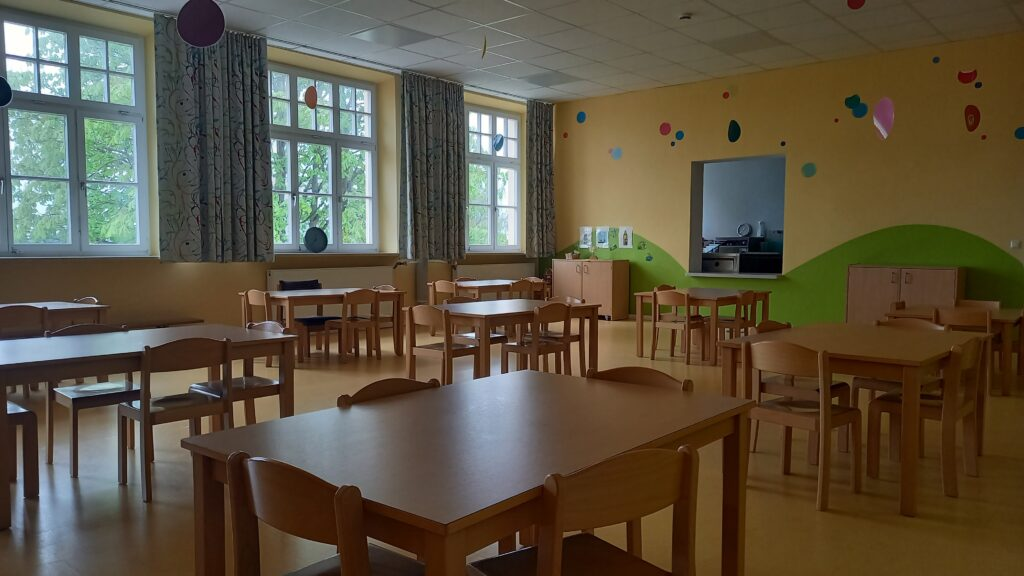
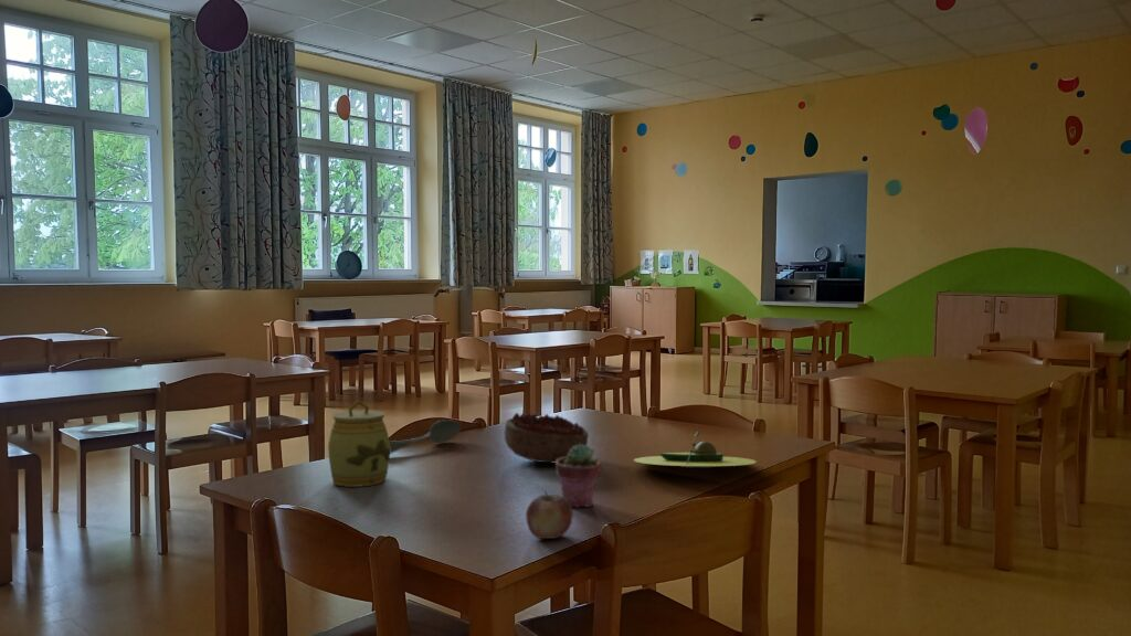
+ decorative bowl (546, 437)
+ potted succulent (578, 474)
+ spoon (422, 436)
+ apple (549, 513)
+ avocado (694, 453)
+ jar (359, 439)
